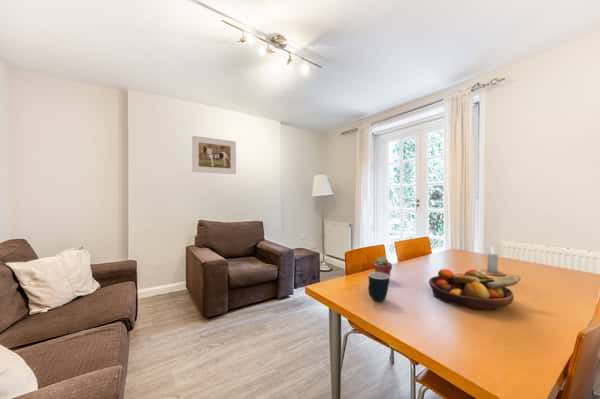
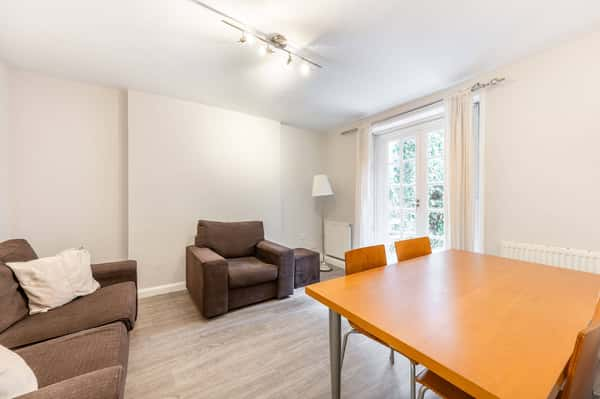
- potted succulent (382, 268)
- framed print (215, 155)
- mug (376, 288)
- candle (492, 259)
- fruit bowl (468, 282)
